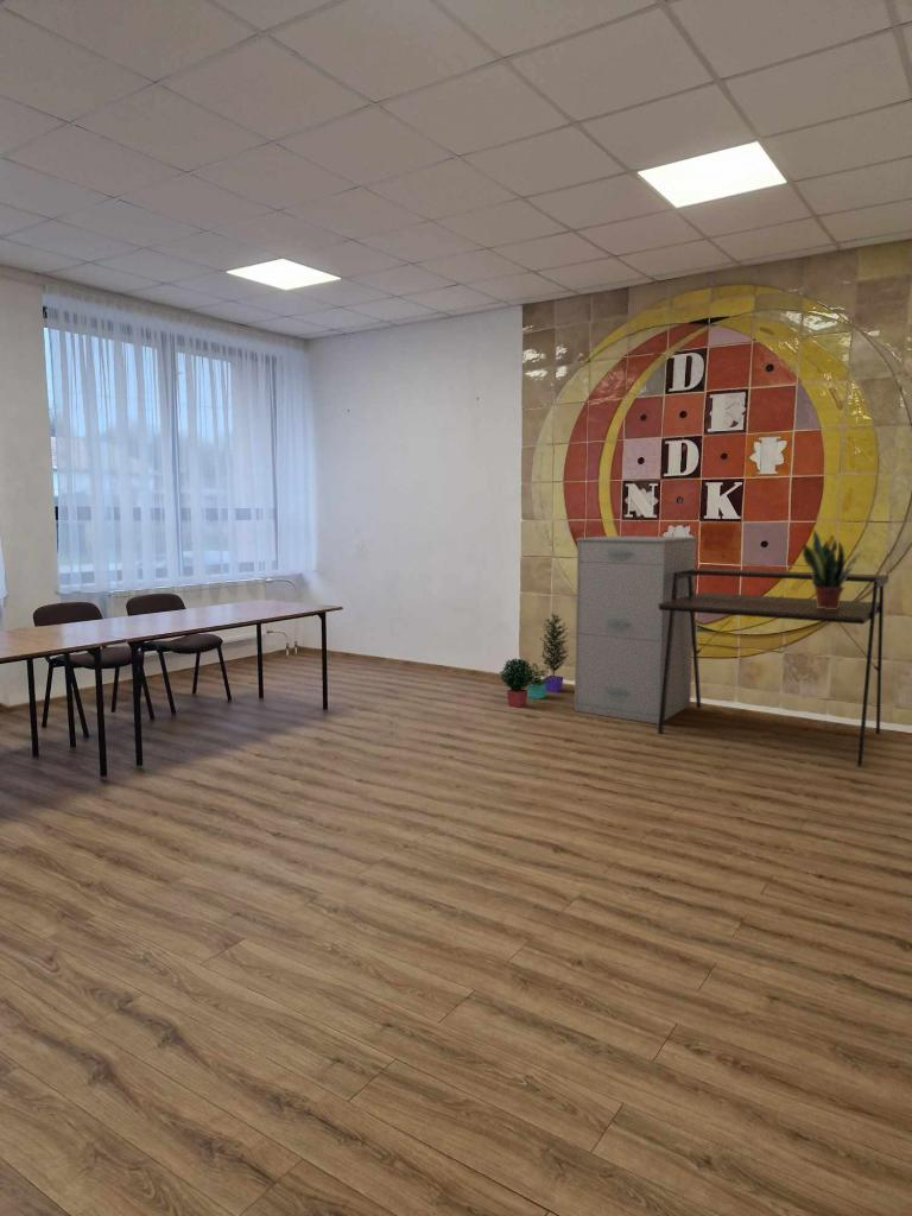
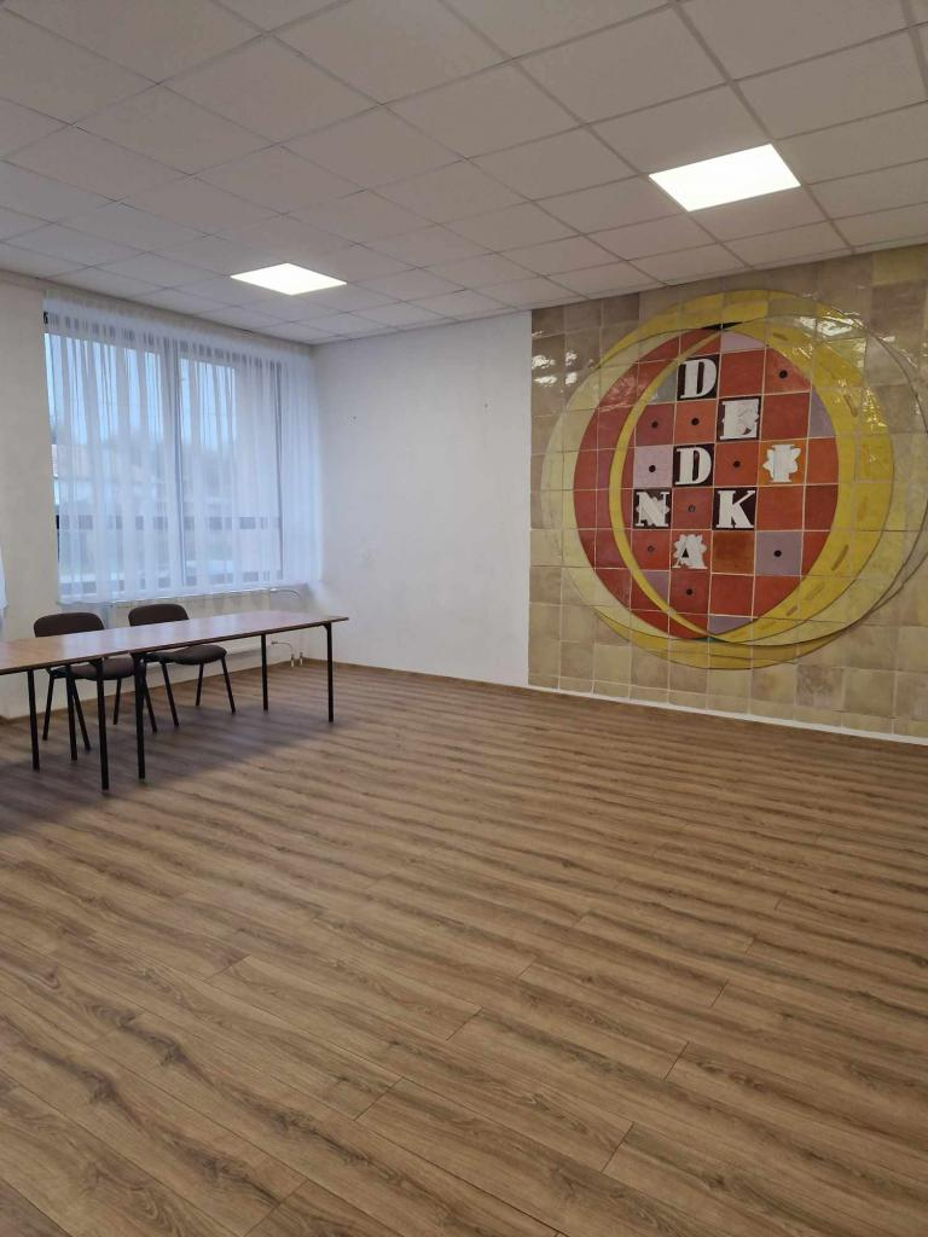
- potted plant (828, 568)
- filing cabinet (634, 623)
- potted plant (542, 656)
- desk (775, 618)
